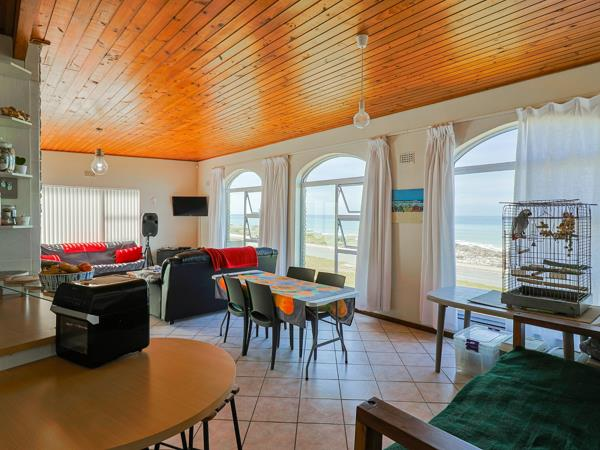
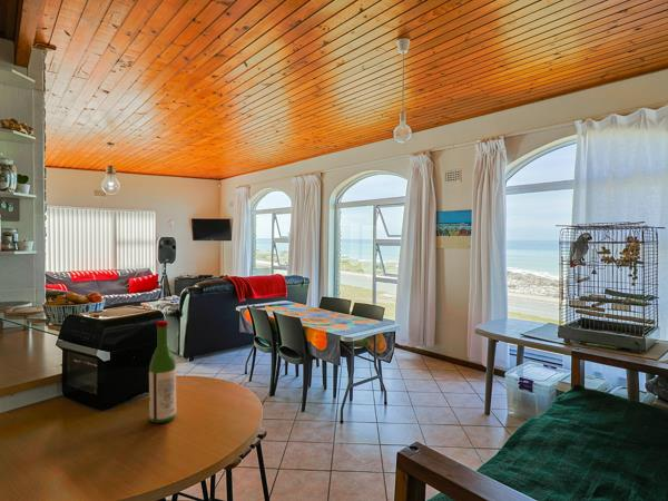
+ wine bottle (163, 370)
